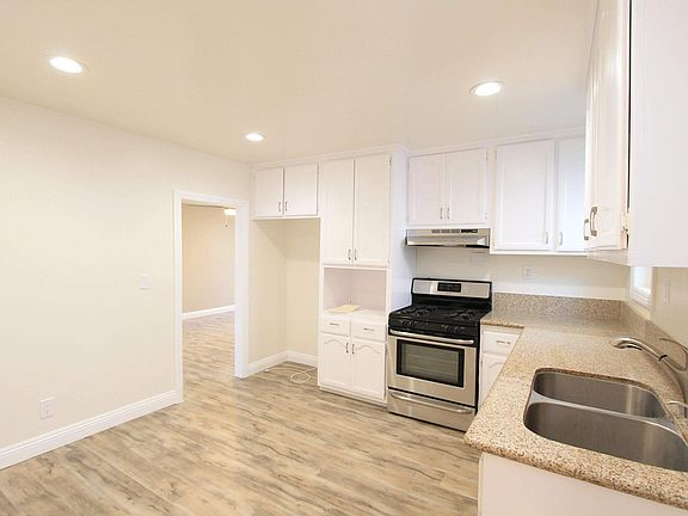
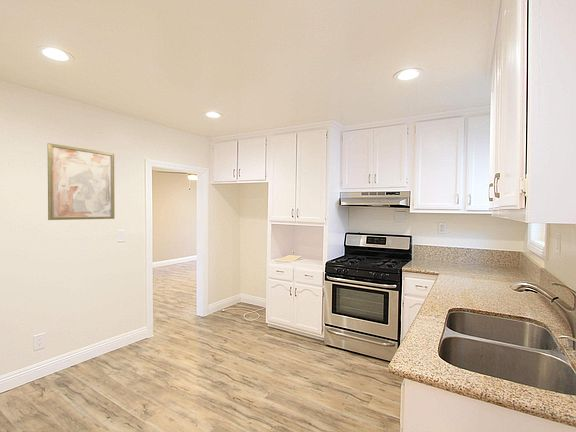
+ wall art (84, 184)
